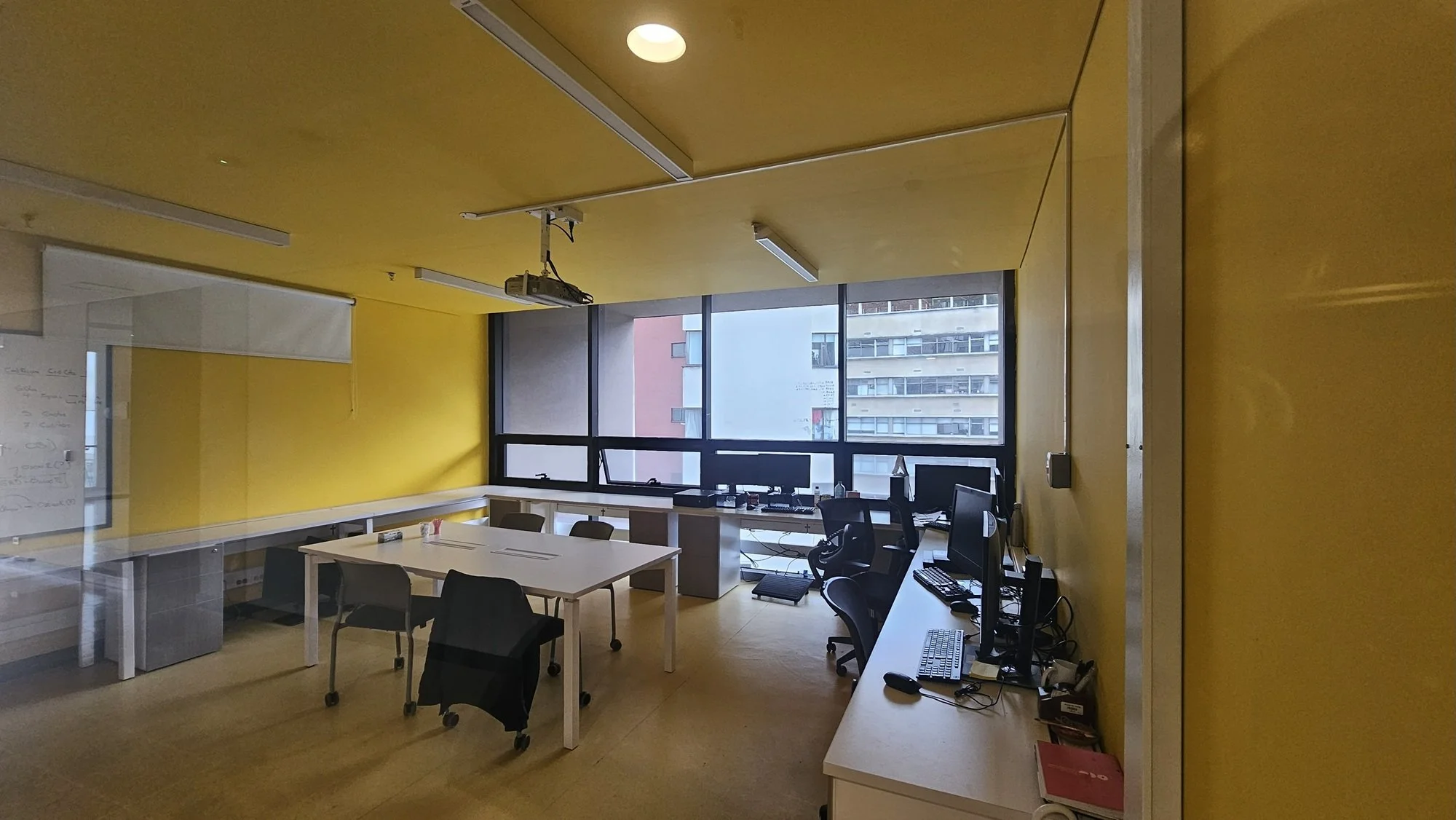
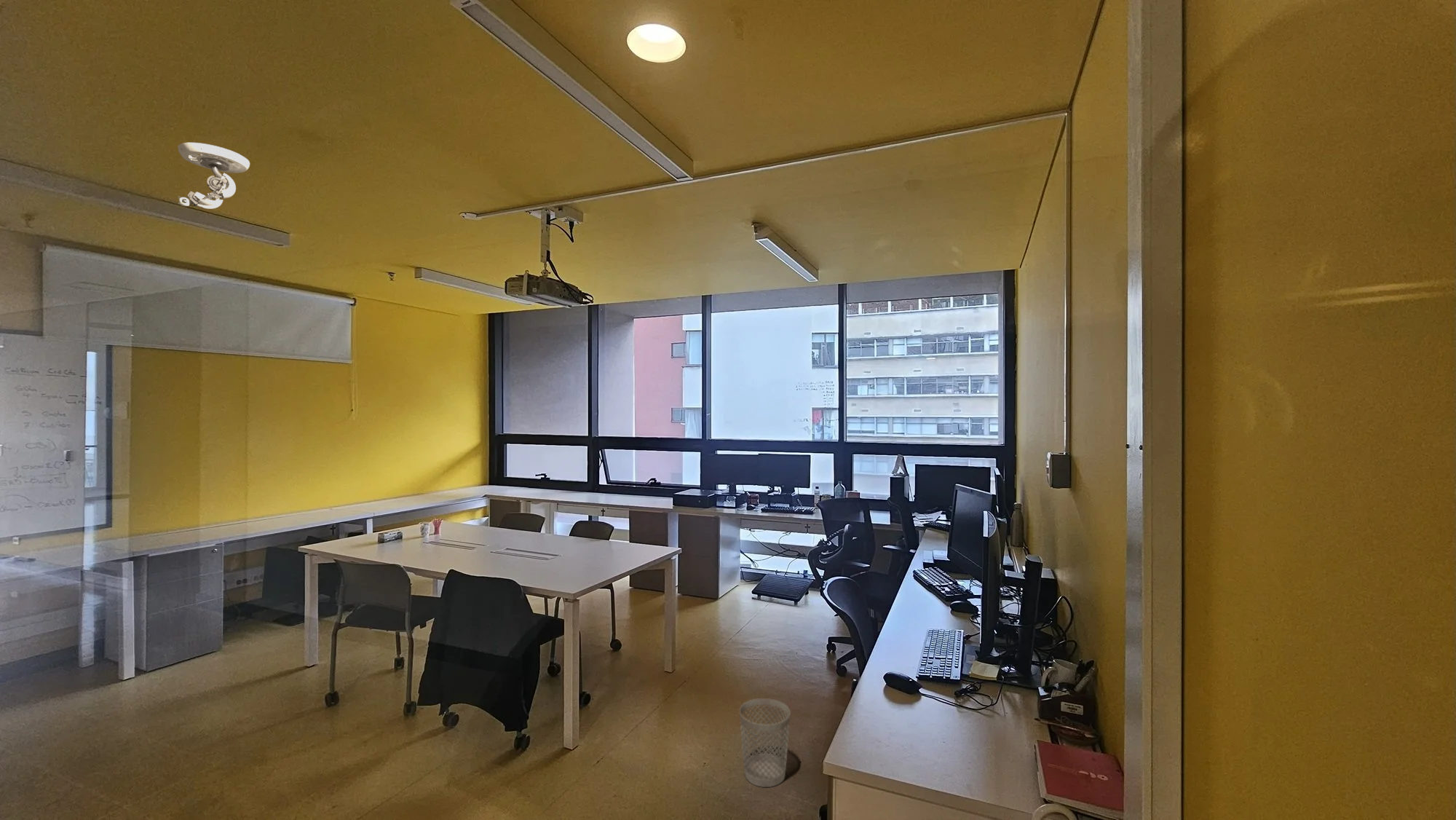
+ security camera (215, 181)
+ wastebasket (764, 743)
